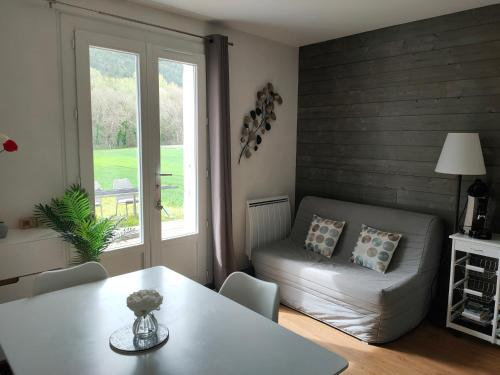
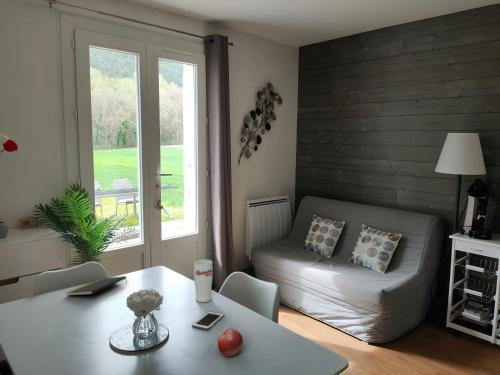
+ cell phone (208, 320)
+ cup (203, 280)
+ notepad (97, 285)
+ fruit (229, 341)
